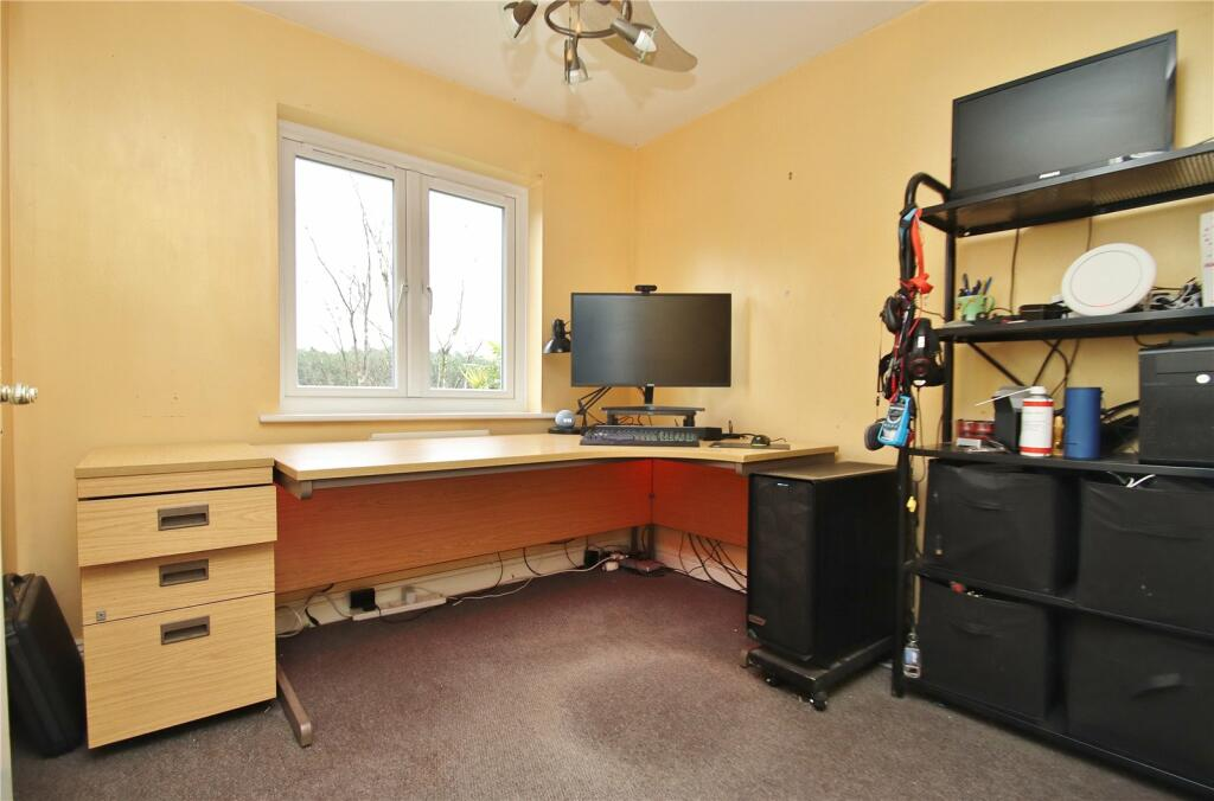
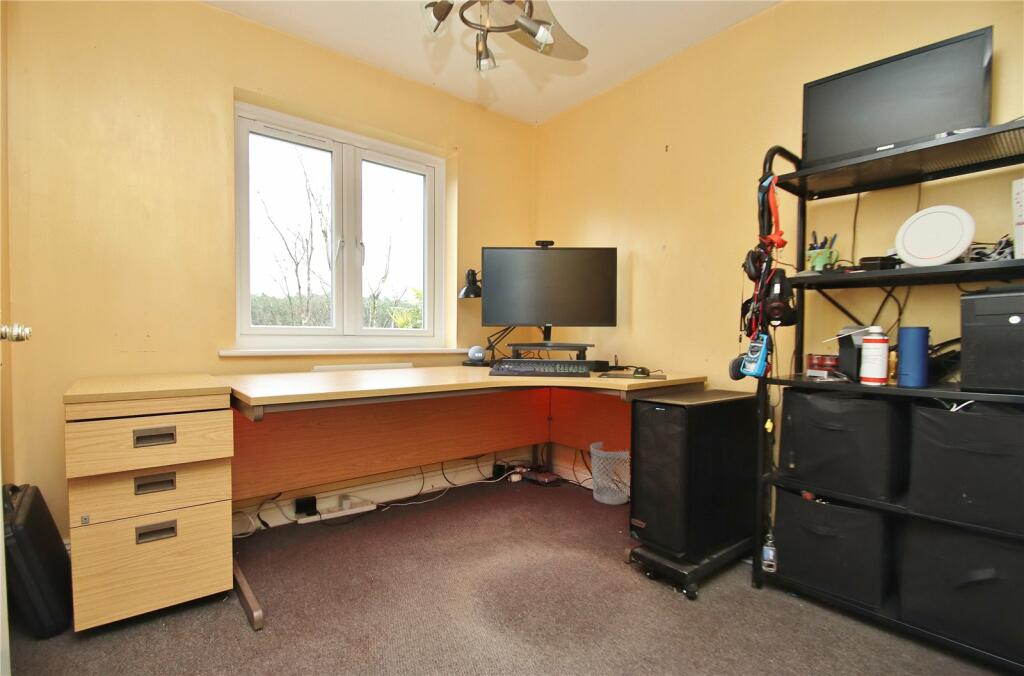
+ wastebasket (610, 472)
